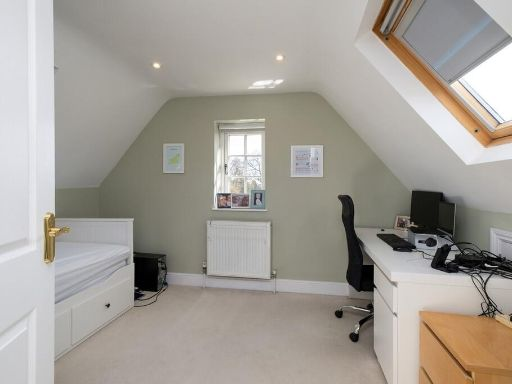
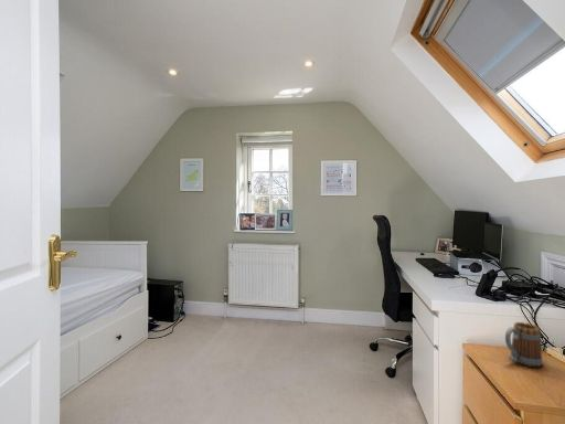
+ mug (521, 343)
